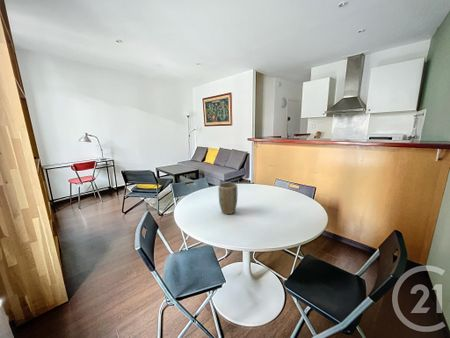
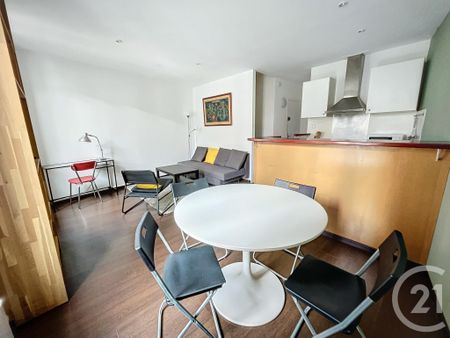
- plant pot (228, 198)
